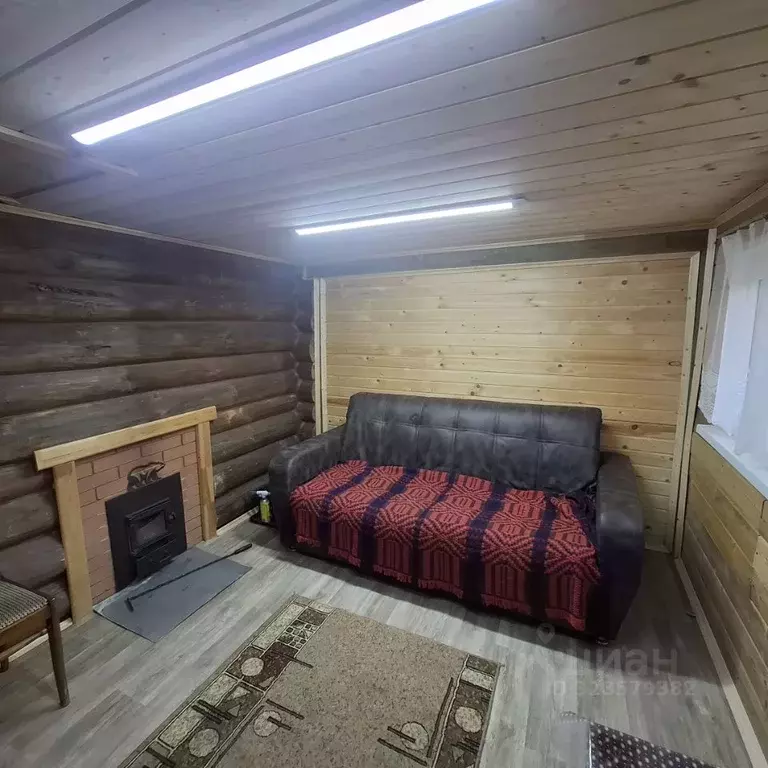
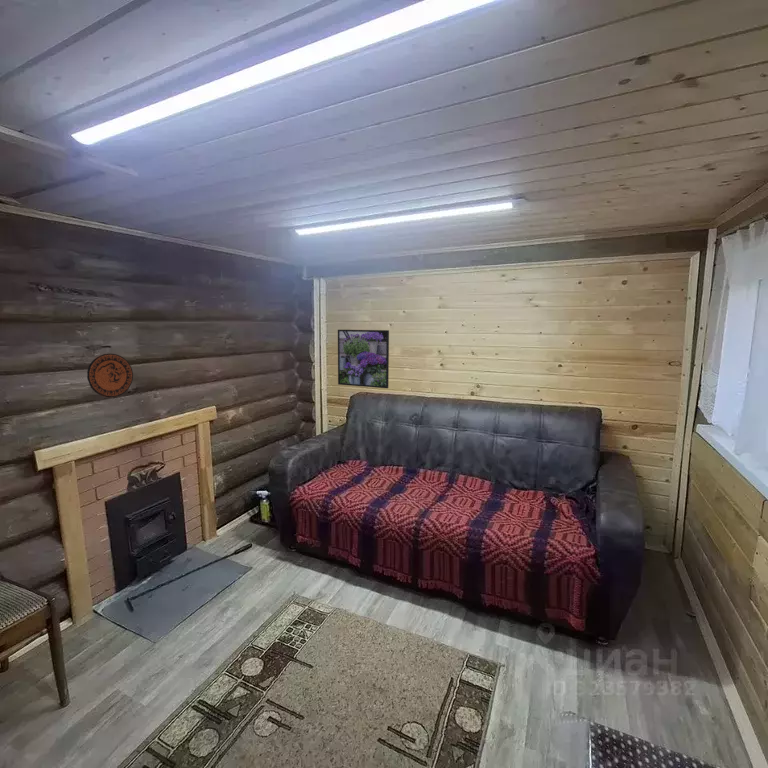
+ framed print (362, 358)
+ decorative plate (110, 375)
